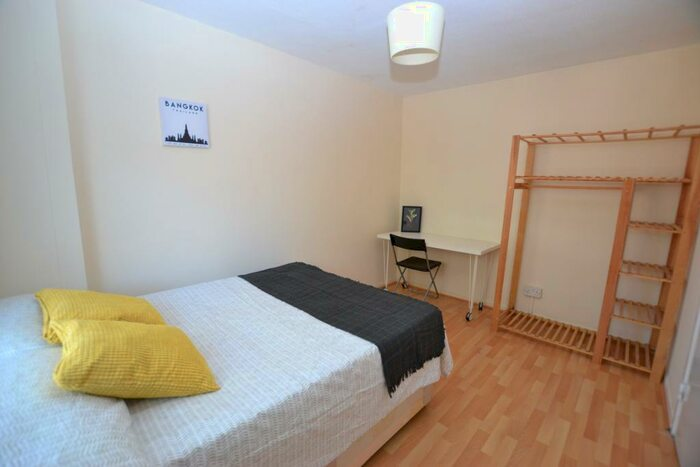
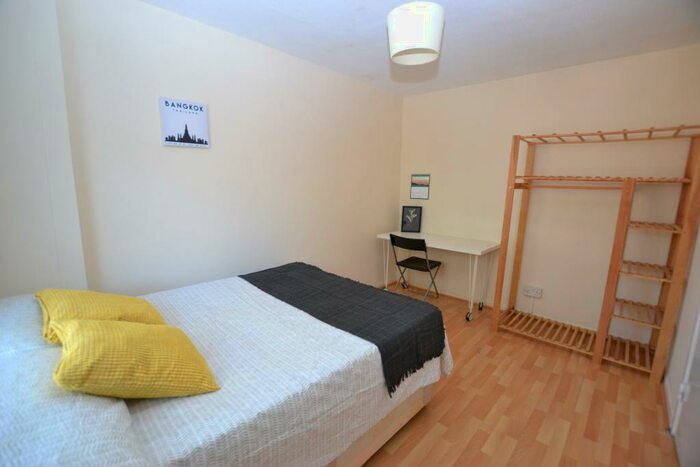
+ calendar (420, 186)
